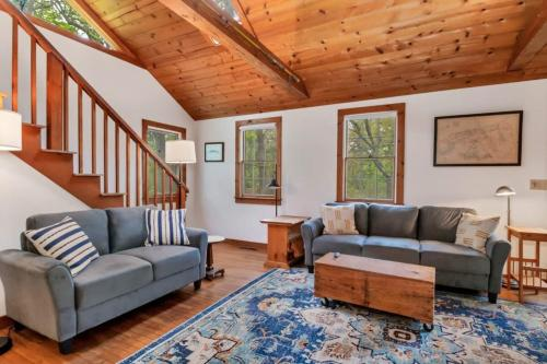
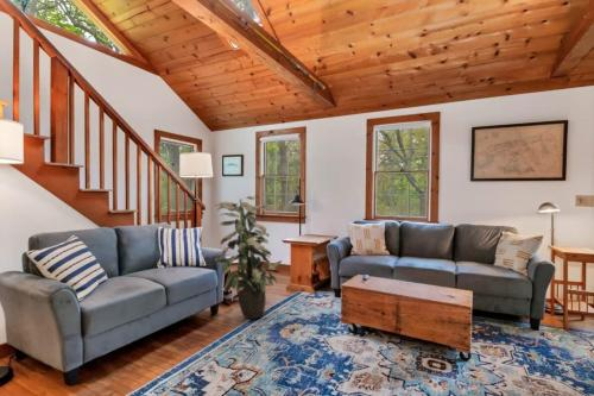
+ indoor plant (246, 256)
